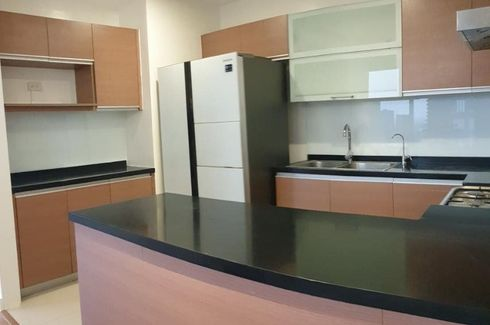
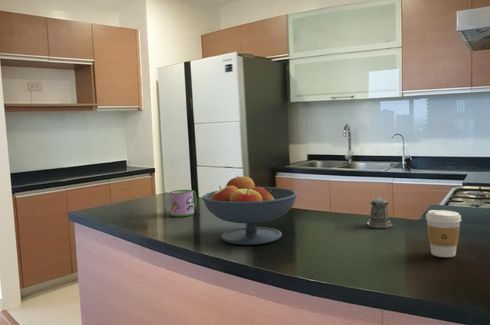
+ pepper shaker (379, 212)
+ fruit bowl (250, 207)
+ coffee cup (443, 232)
+ mug (184, 202)
